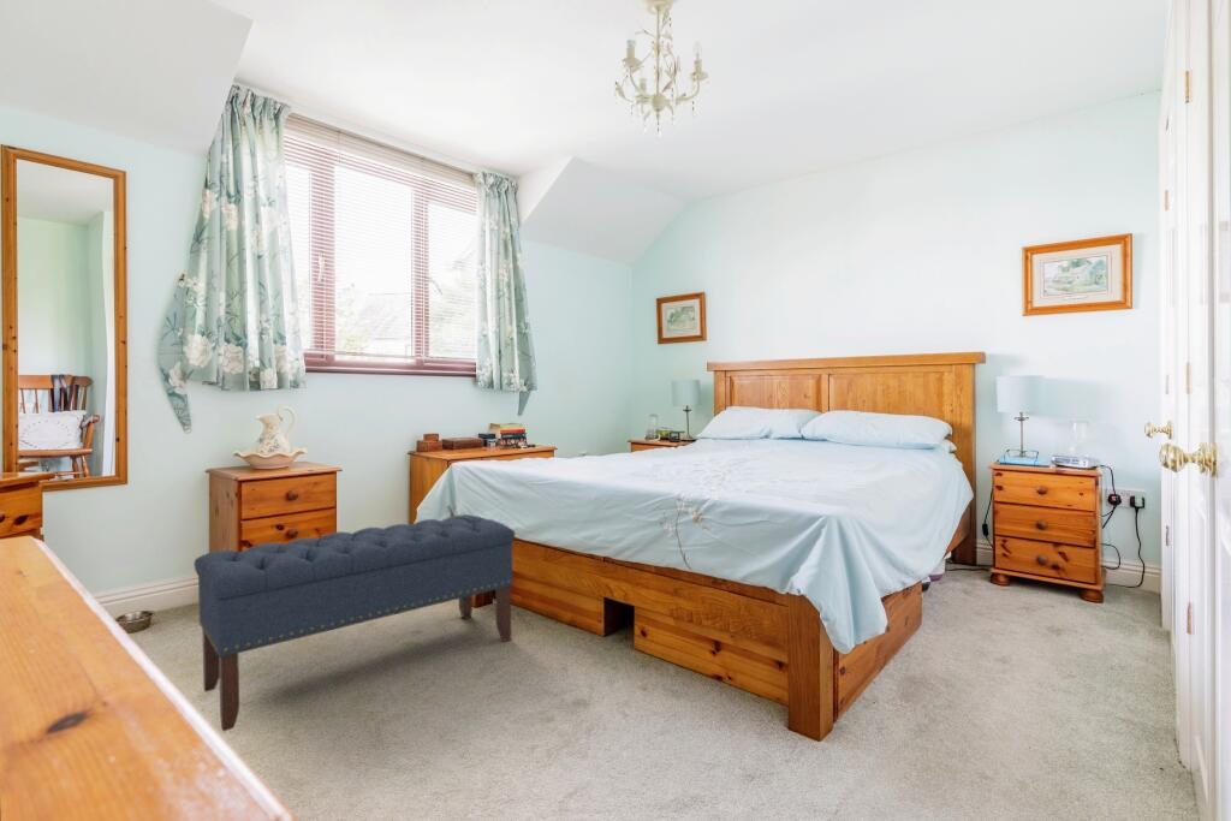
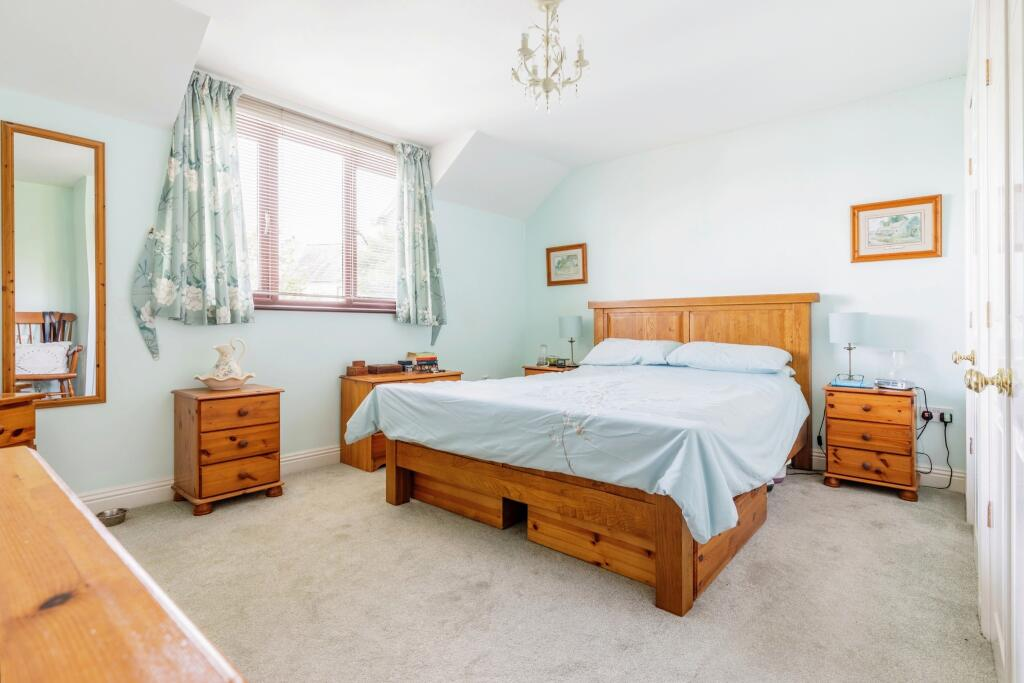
- bench (369, 597)
